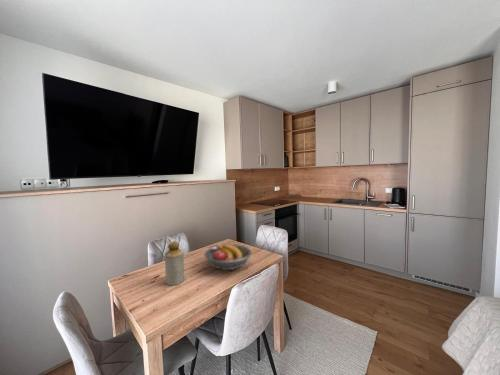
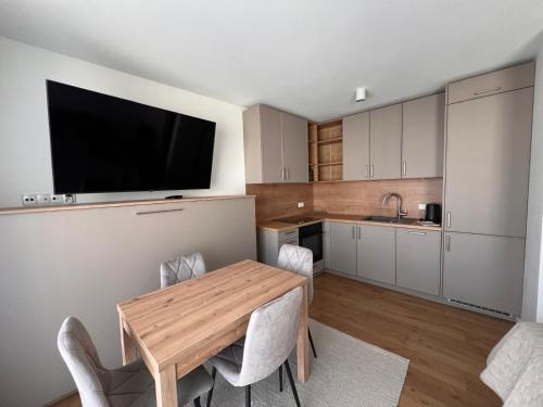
- fruit bowl (228, 256)
- bottle (174, 261)
